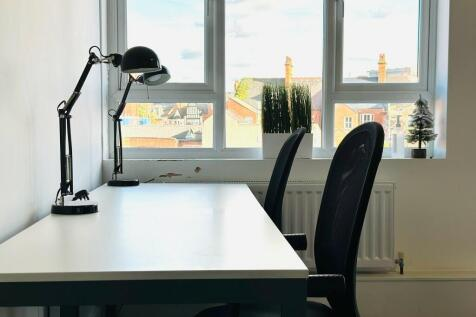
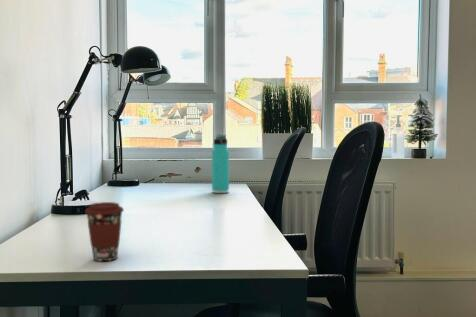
+ thermos bottle (220, 163)
+ coffee cup (104, 231)
